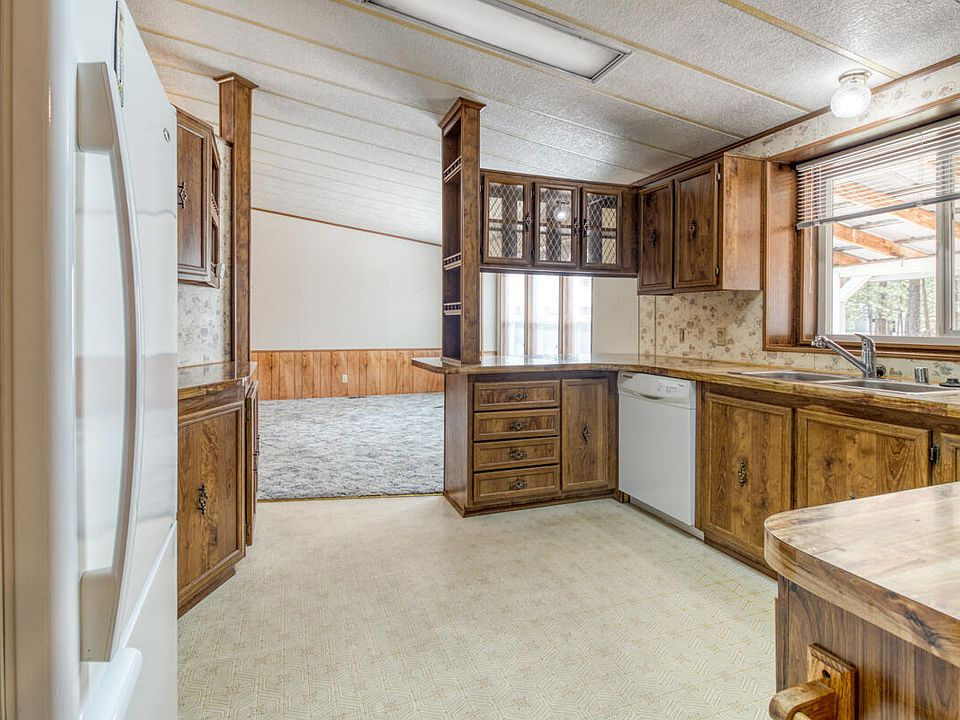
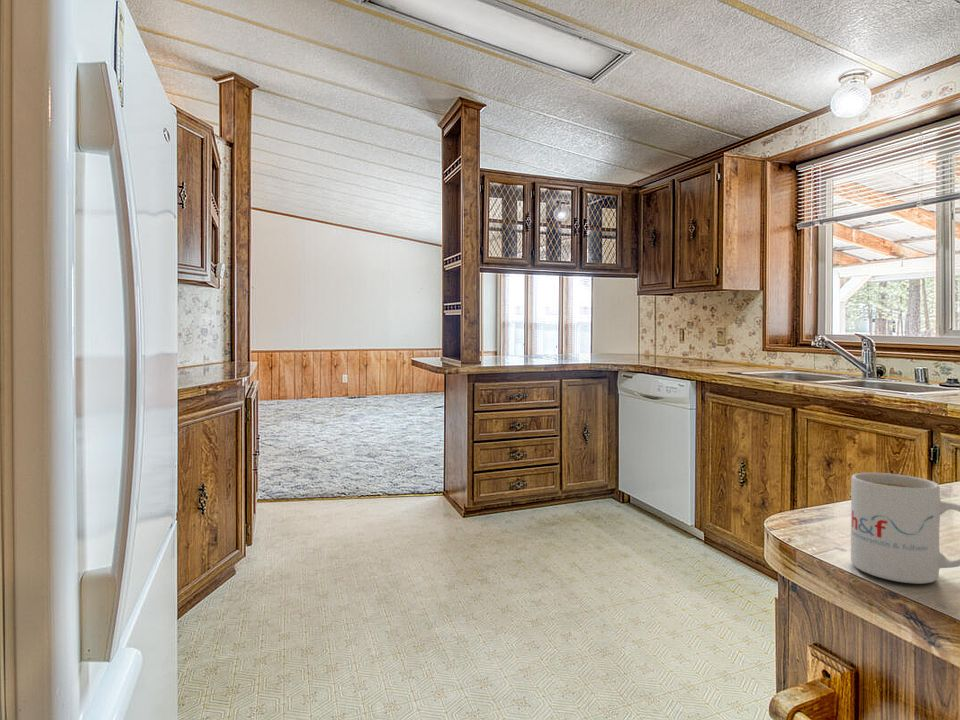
+ mug (910, 528)
